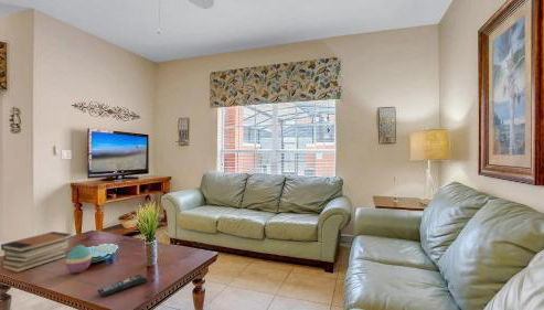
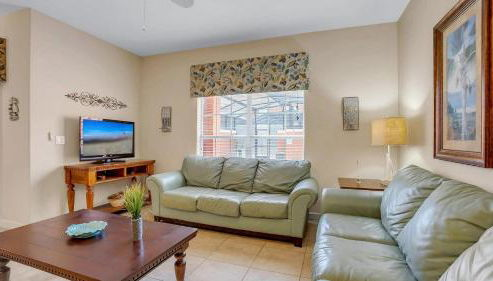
- remote control (124, 284)
- decorative egg (78, 258)
- book stack (38, 249)
